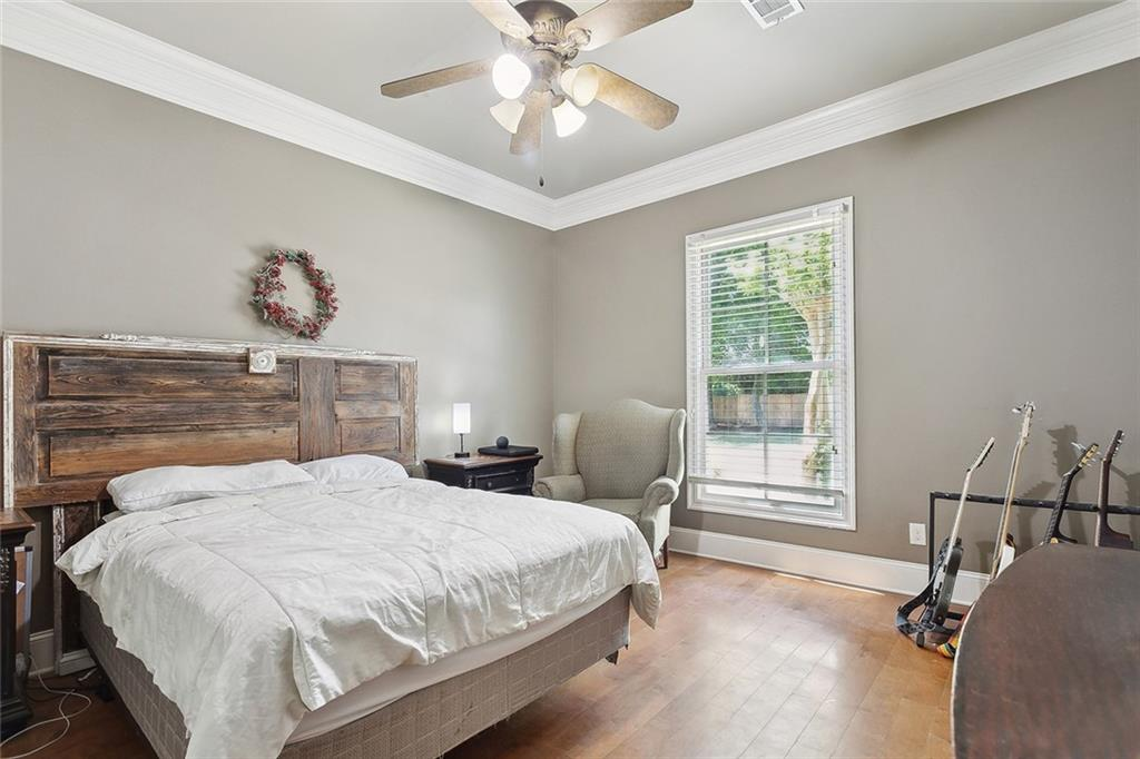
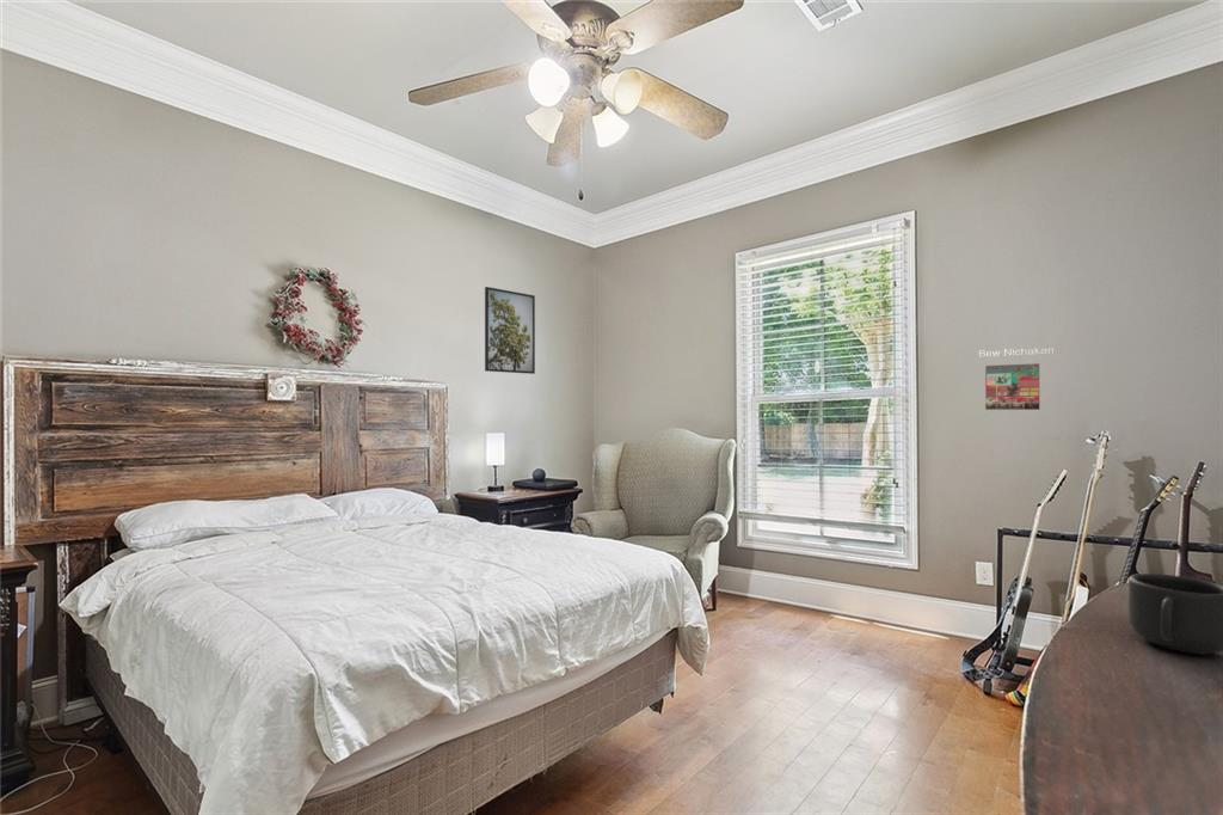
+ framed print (510, 331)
+ mug (1176, 617)
+ album cover (1014, 379)
